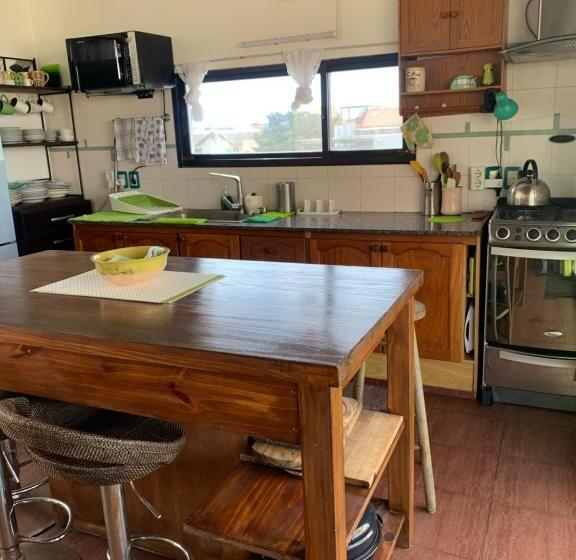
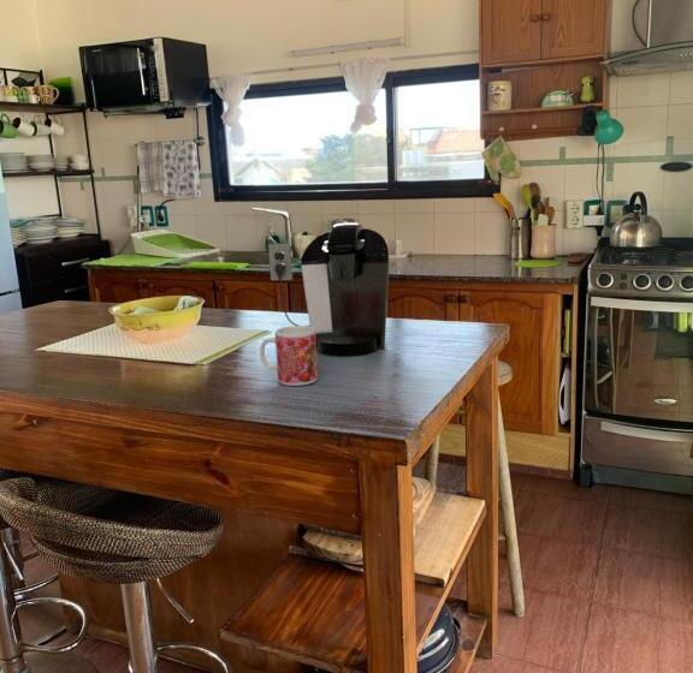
+ mug (288, 353)
+ coffee maker (324, 285)
